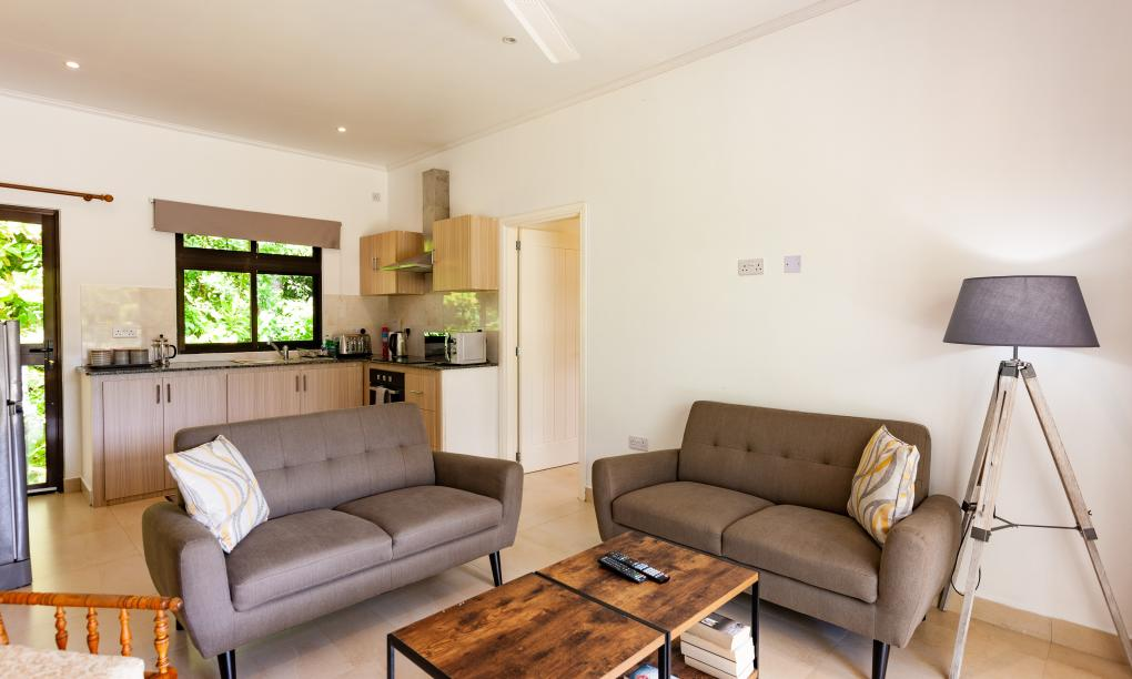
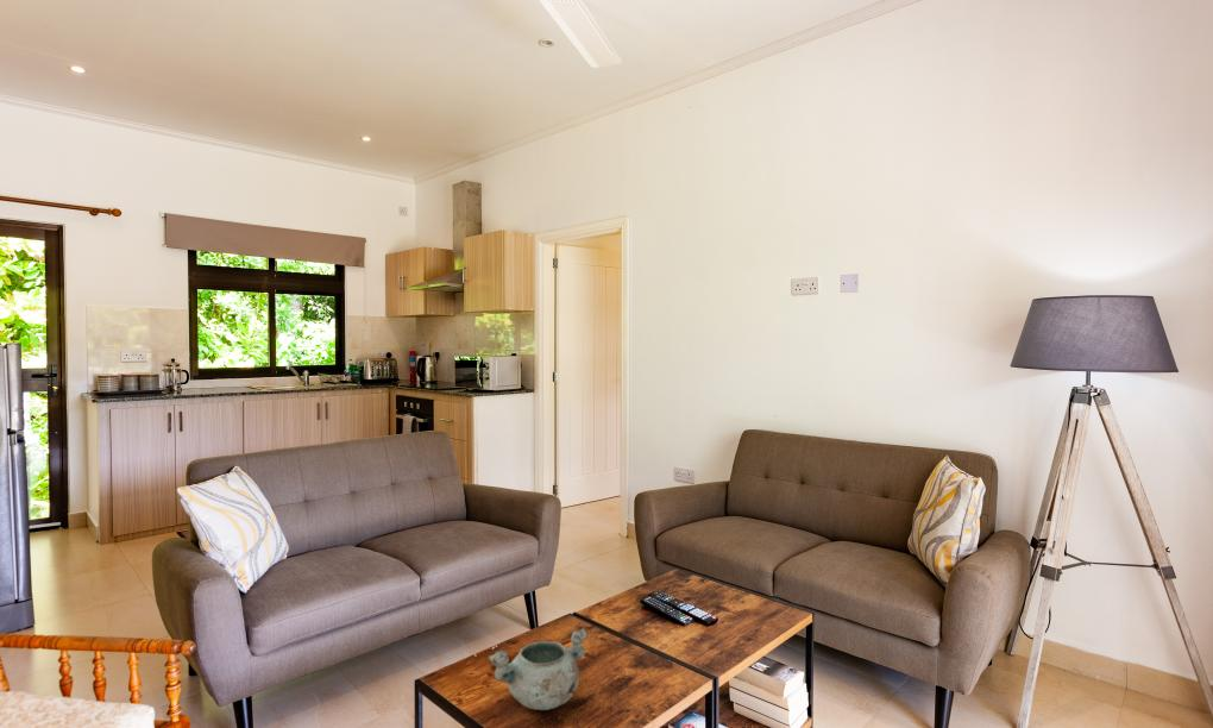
+ decorative bowl (541, 670)
